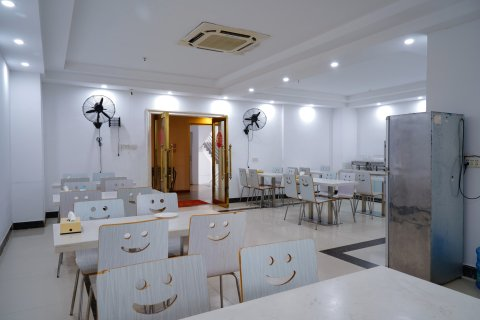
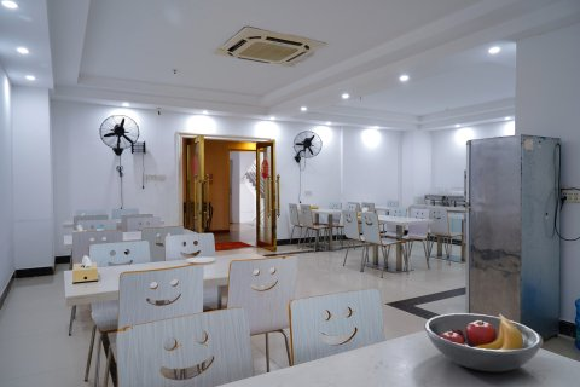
+ fruit bowl (480, 341)
